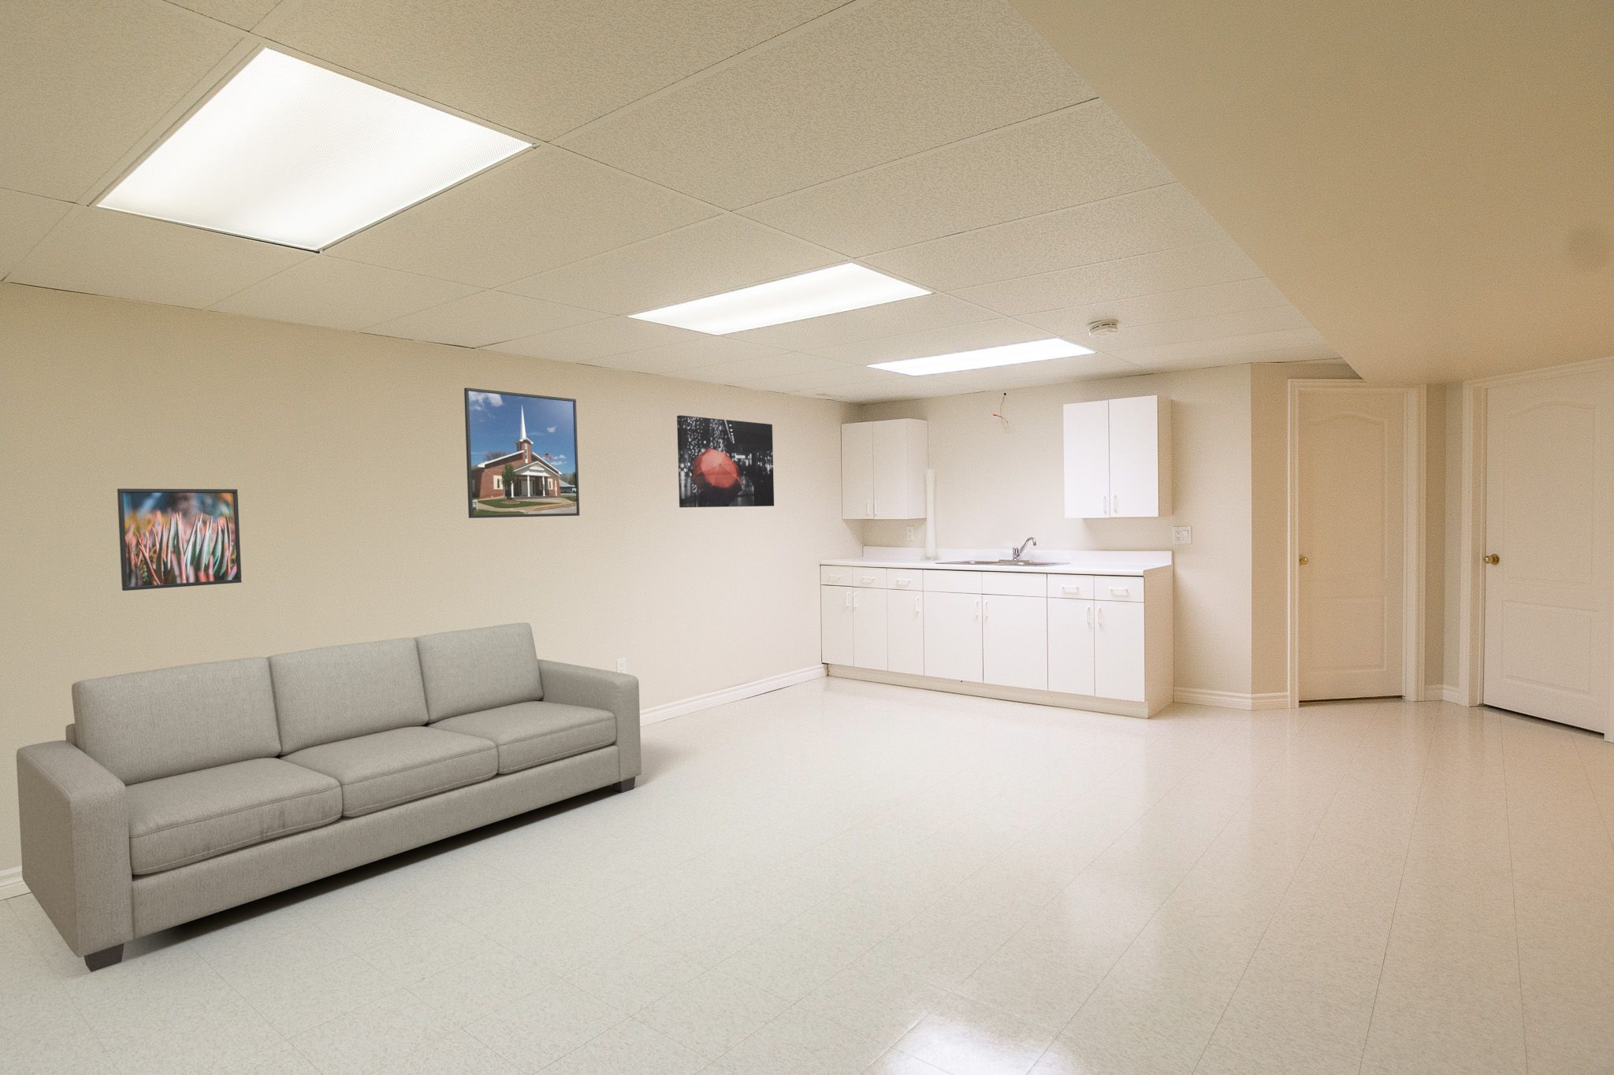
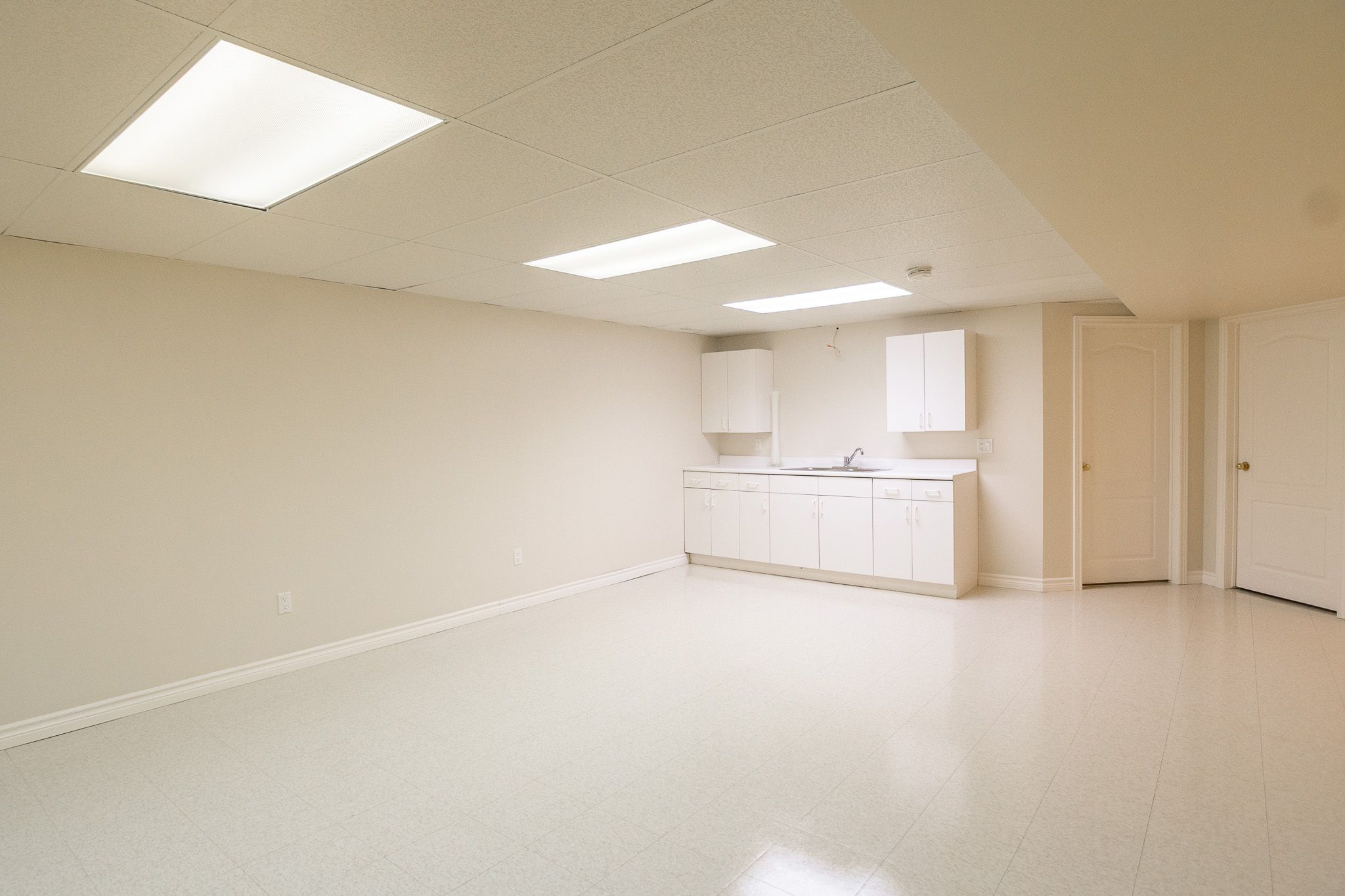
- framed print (524, 455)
- sofa (376, 741)
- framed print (182, 538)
- wall art (728, 463)
